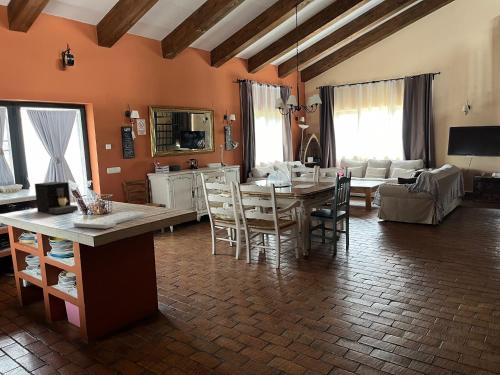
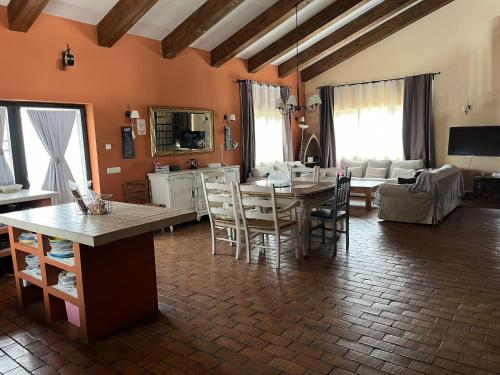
- cutting board (113, 219)
- coffee maker (56, 197)
